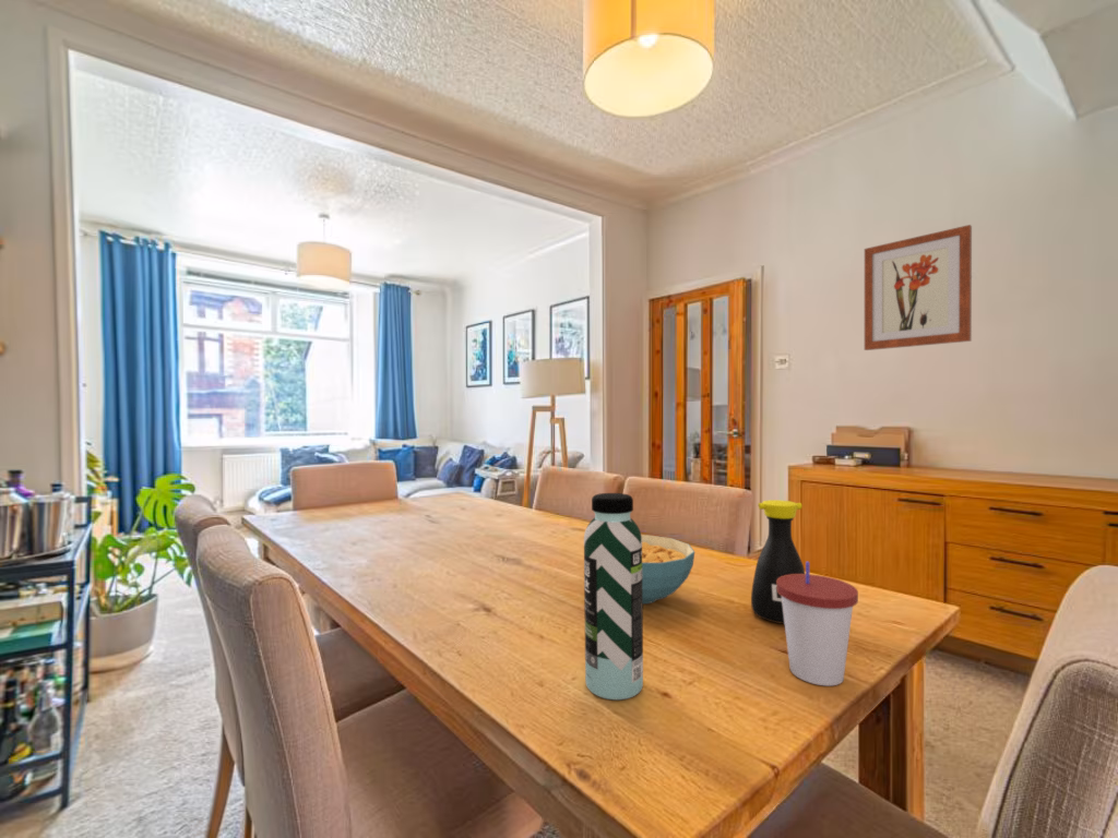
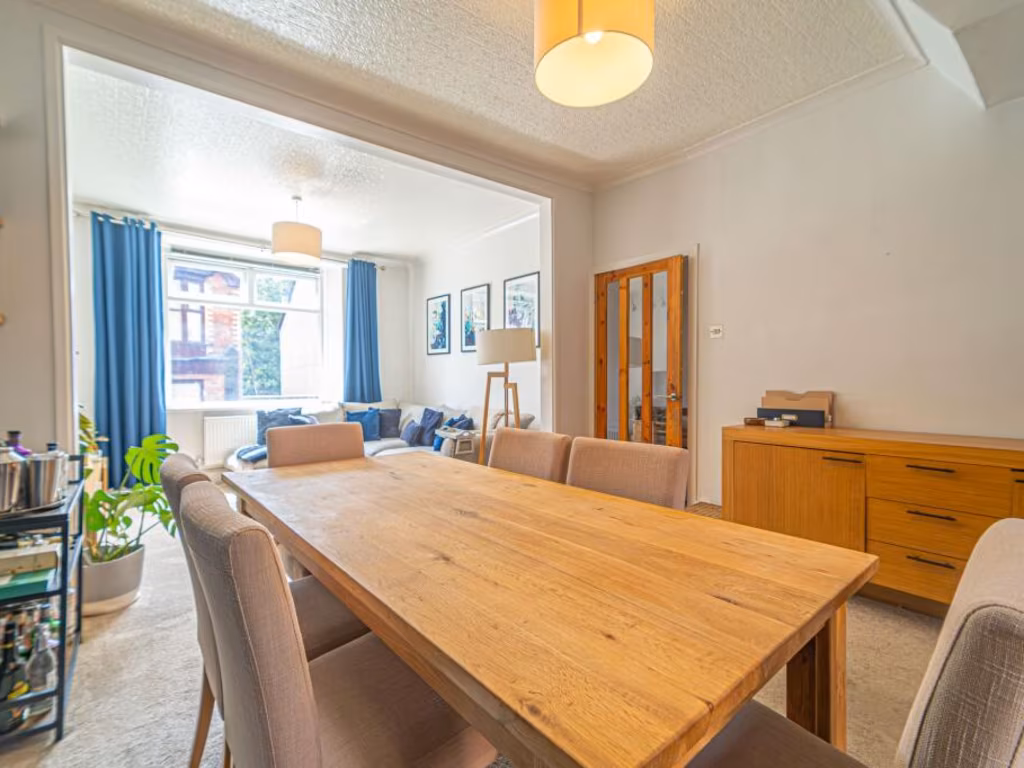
- cereal bowl (642, 572)
- water bottle (612, 590)
- wall art (914, 291)
- bottle (780, 558)
- cup (816, 618)
